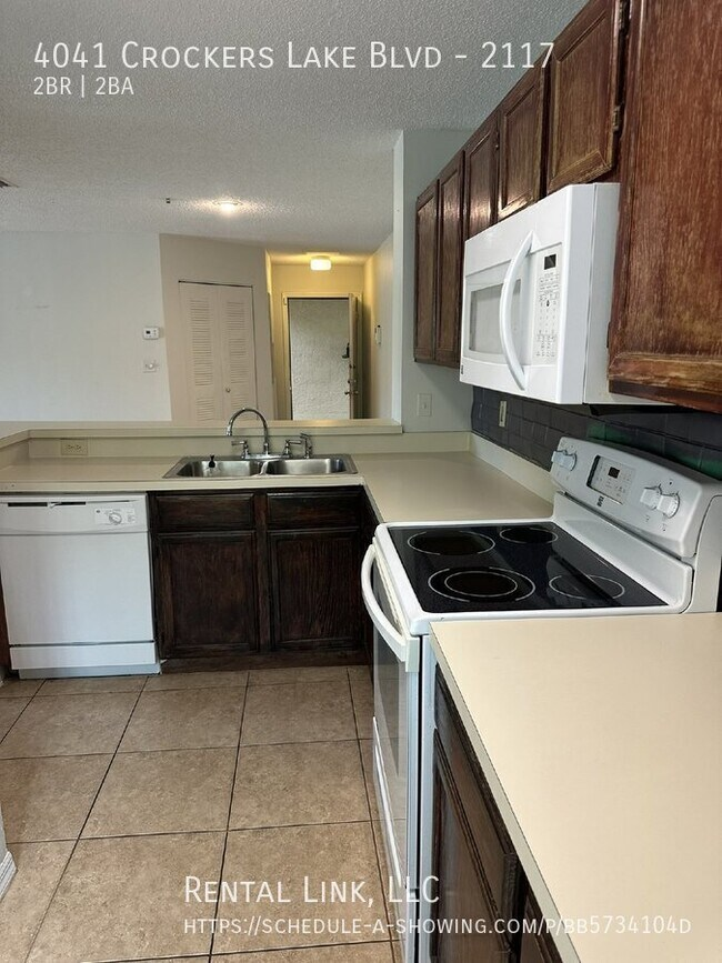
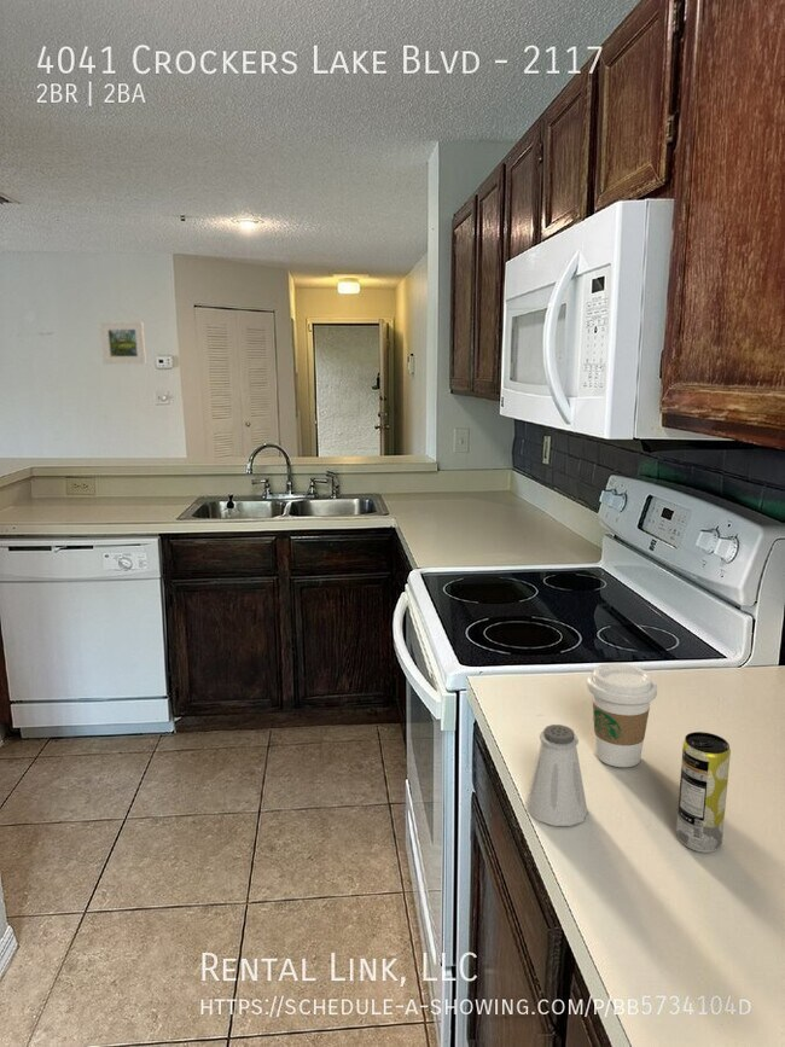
+ saltshaker (557, 769)
+ beverage can (702, 791)
+ coffee cup (620, 715)
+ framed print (122, 343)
